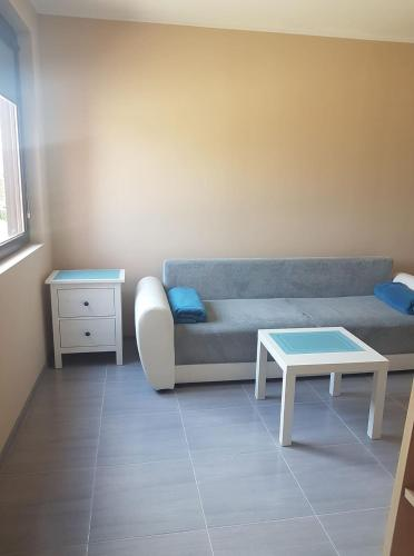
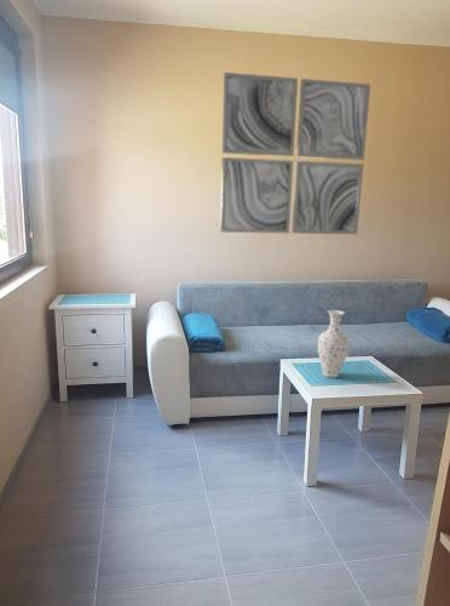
+ vase (333, 343)
+ wall art (293, 155)
